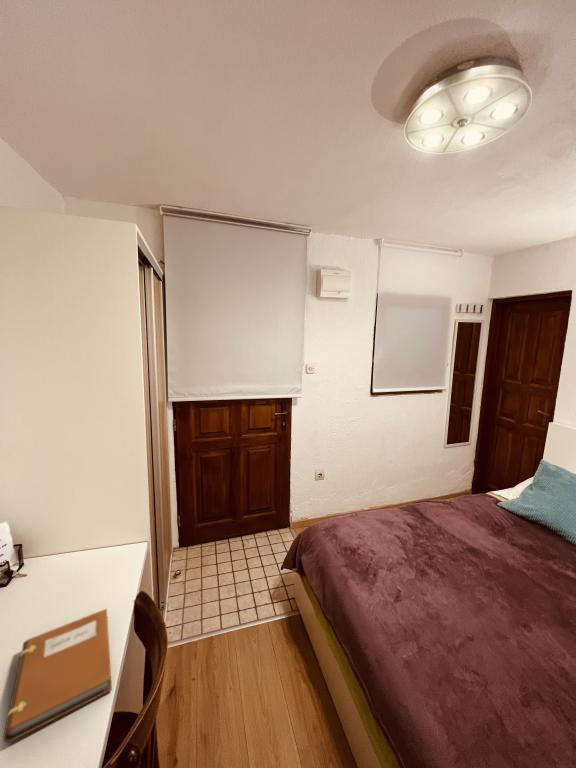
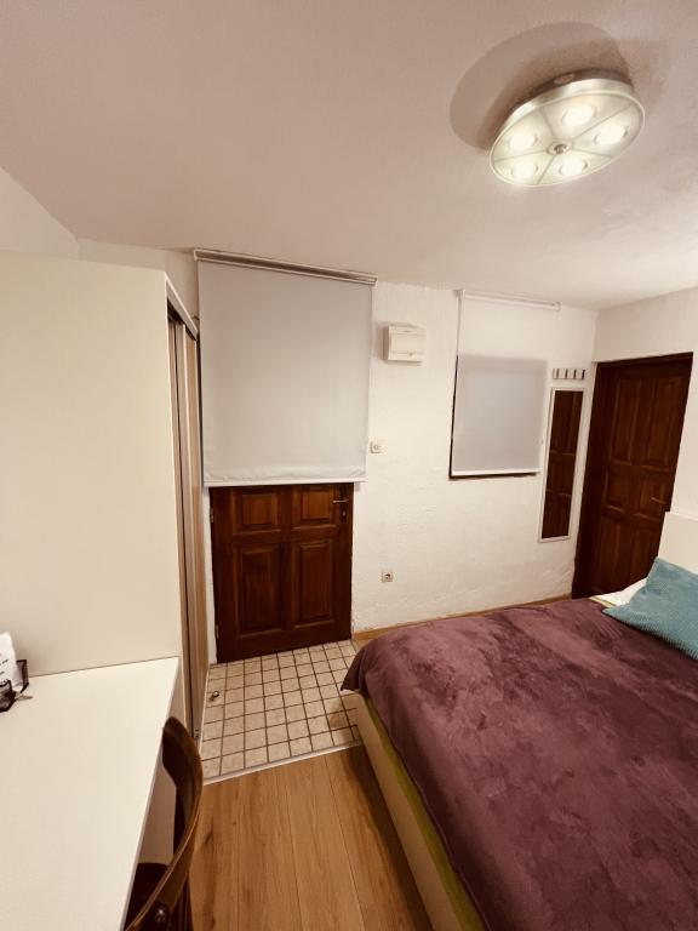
- notebook (64, 662)
